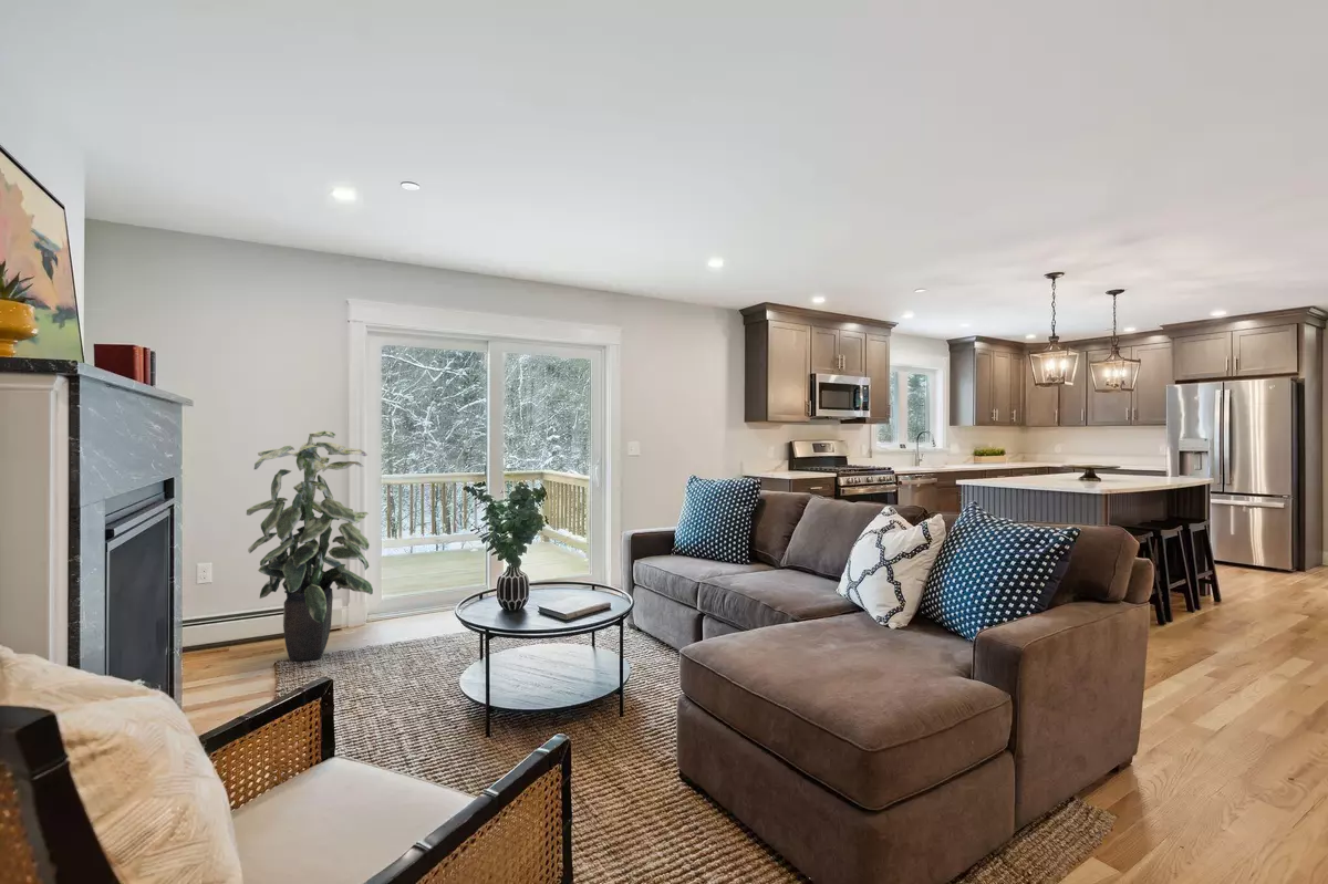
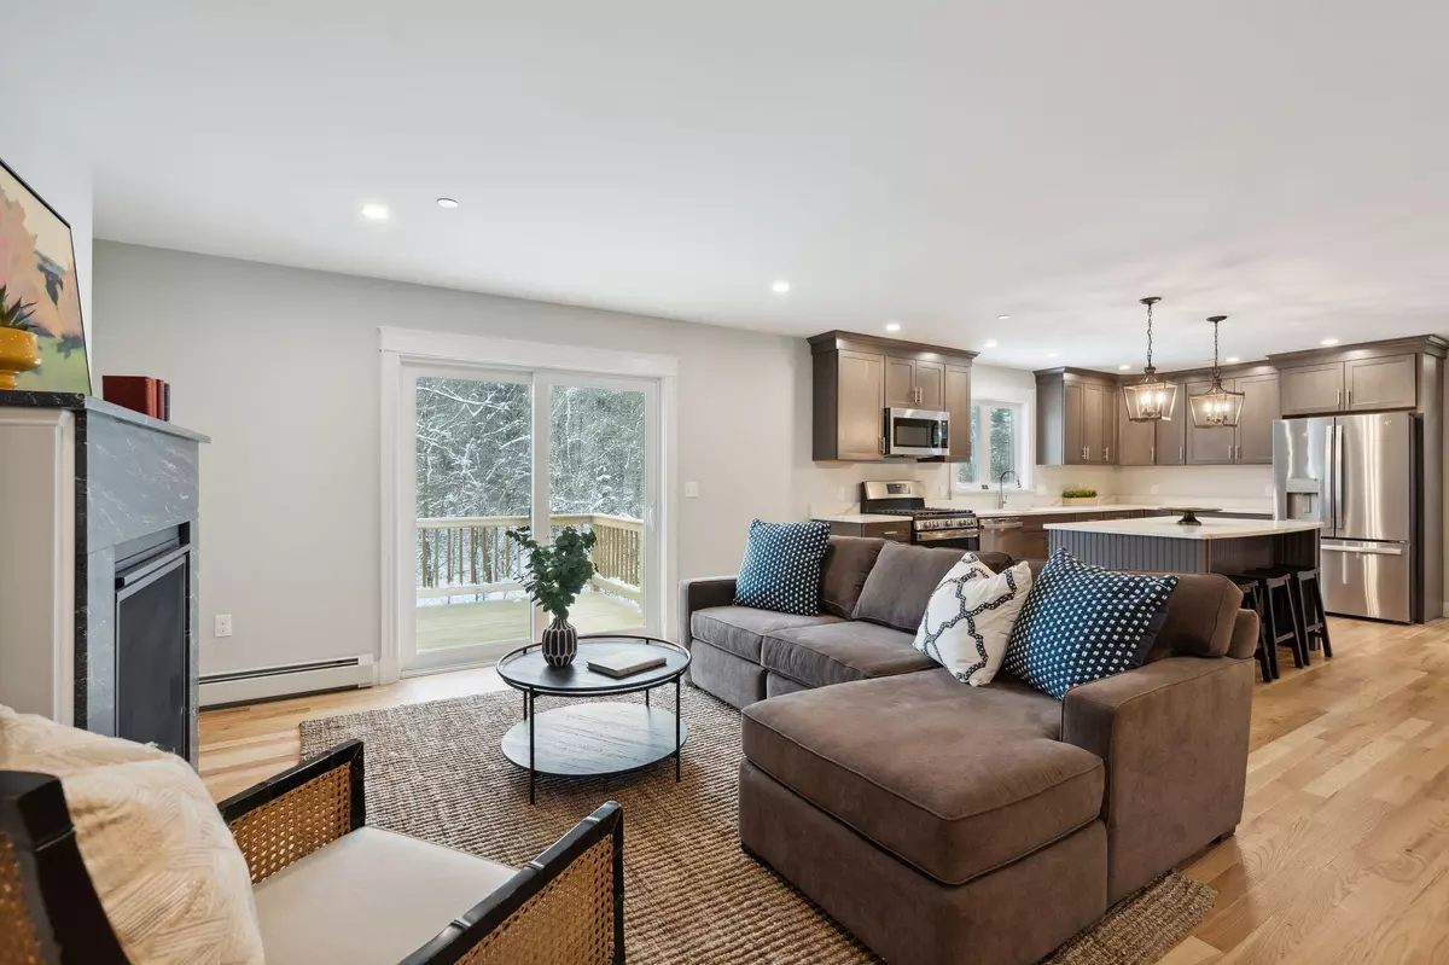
- indoor plant (314, 544)
